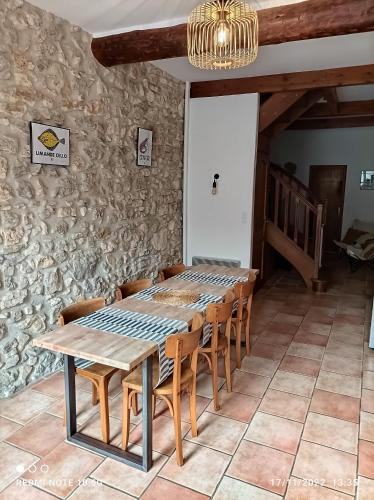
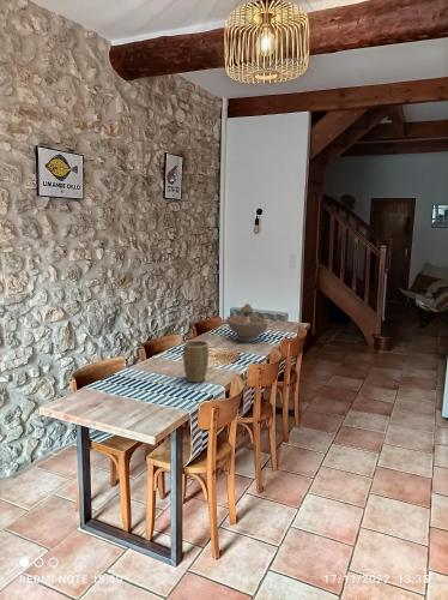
+ plant pot (195, 361)
+ decorative bowl (246, 322)
